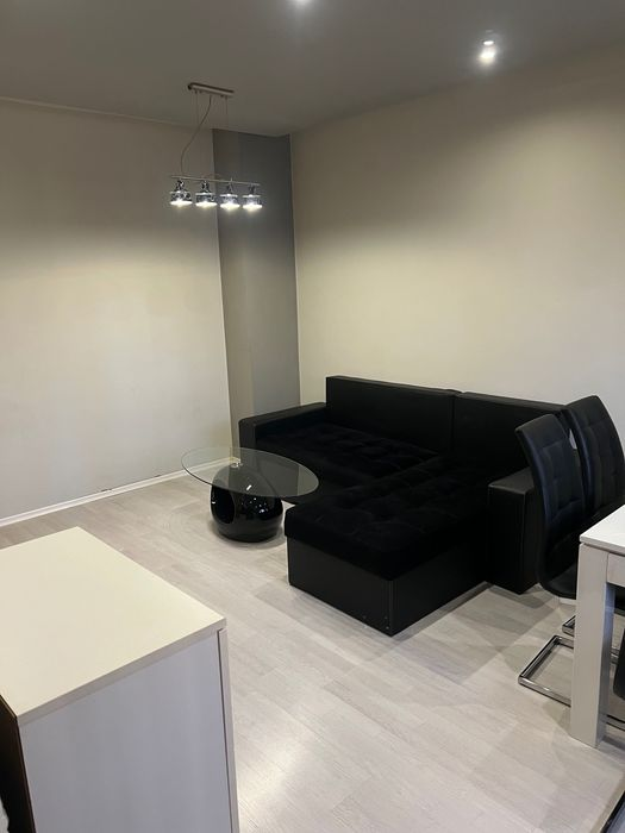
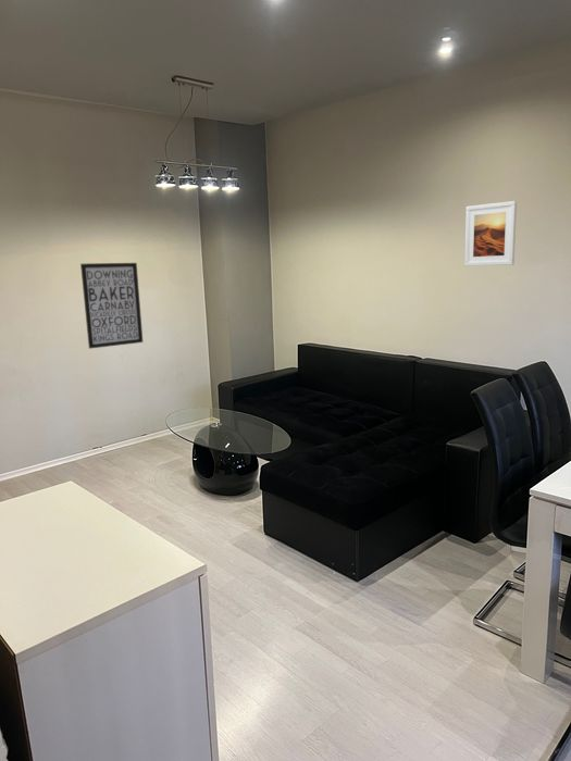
+ wall art (113, 304)
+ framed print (489, 235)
